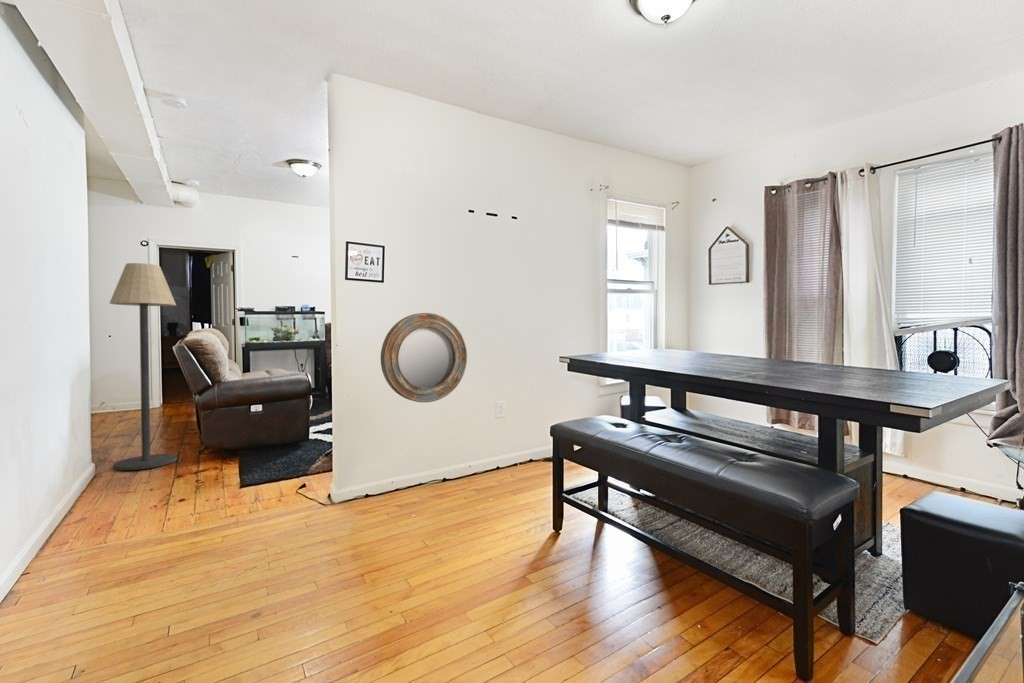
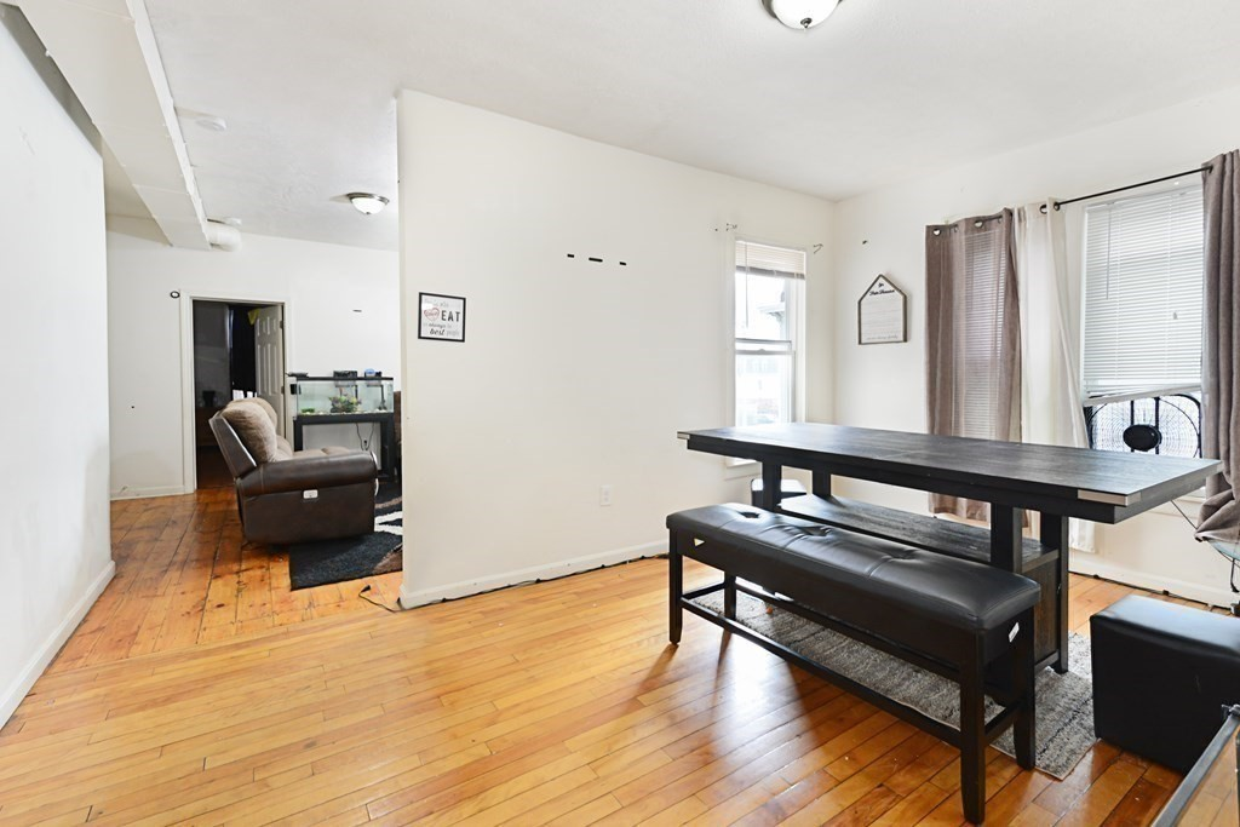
- floor lamp (144, 364)
- home mirror (426, 357)
